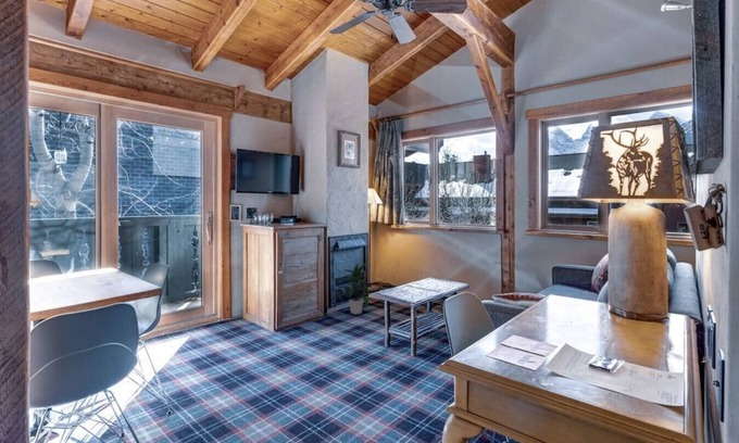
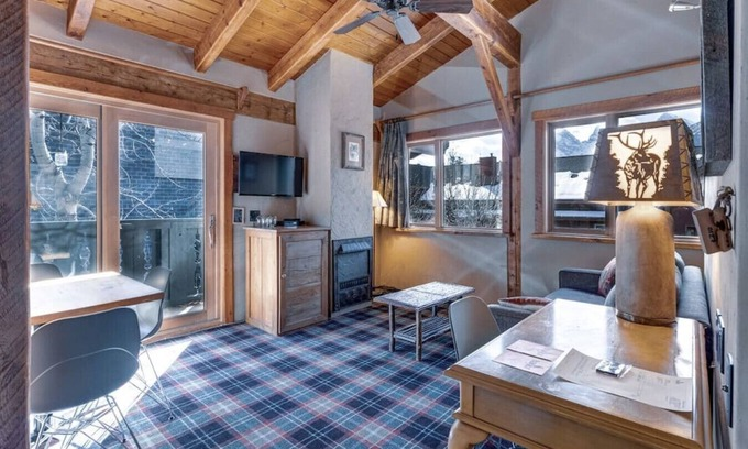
- indoor plant (355, 288)
